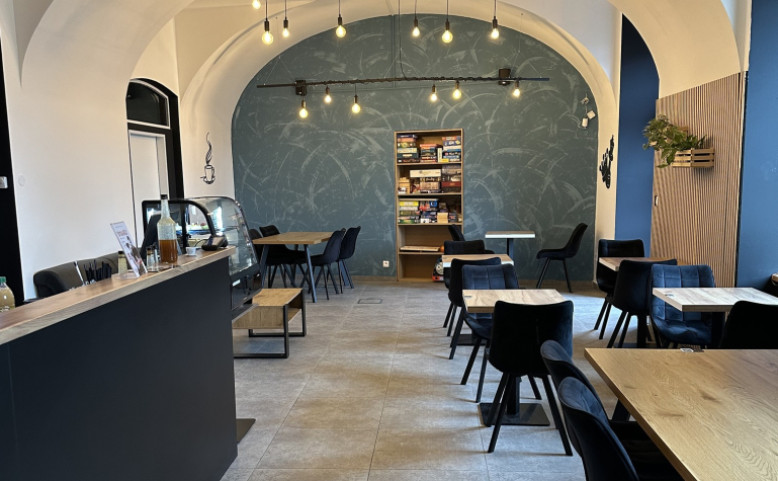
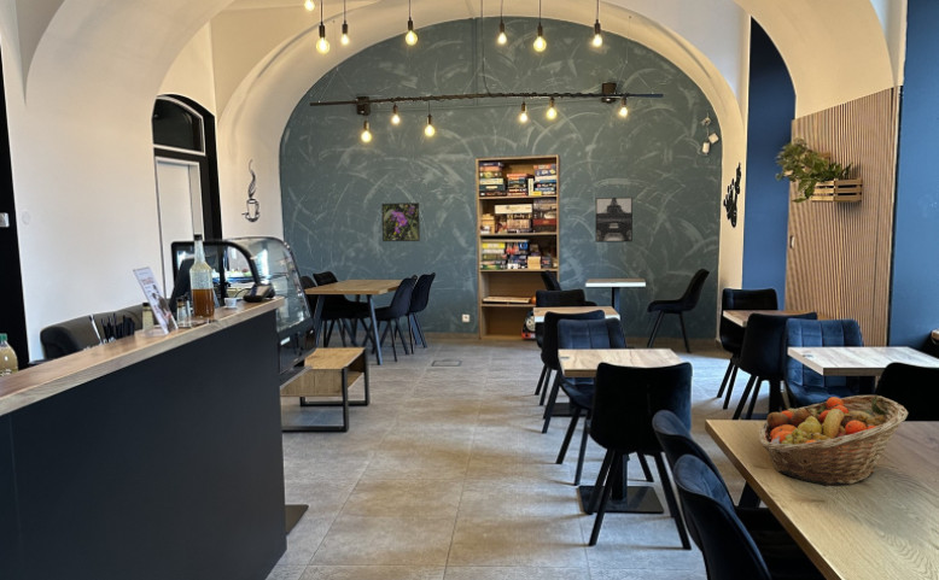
+ fruit basket (828, 433)
+ wall art (613, 219)
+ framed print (401, 222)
